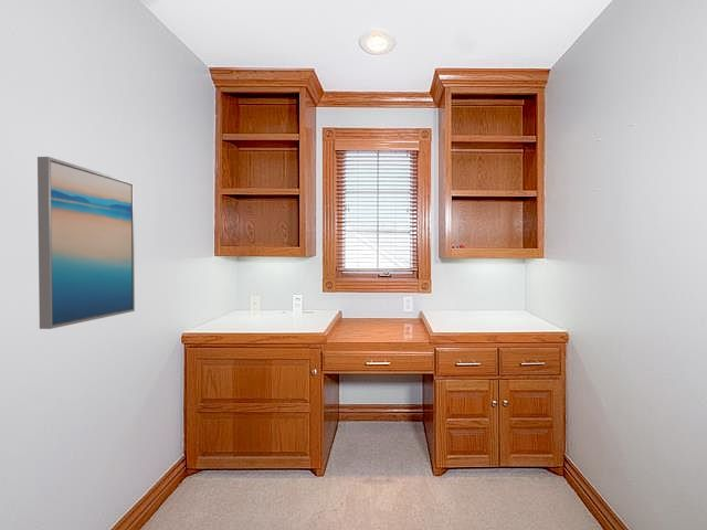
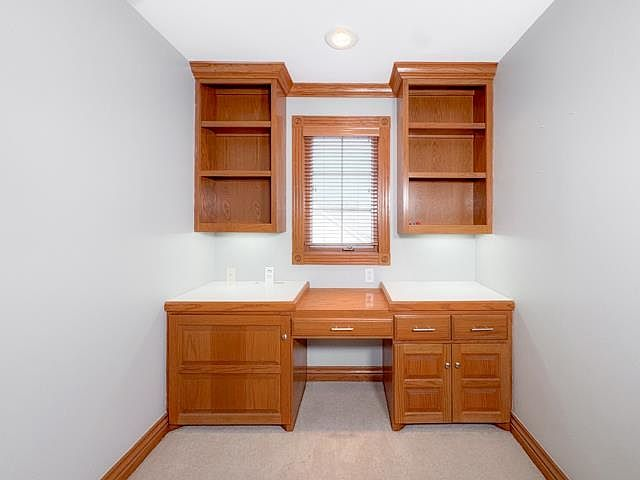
- wall art (93, 245)
